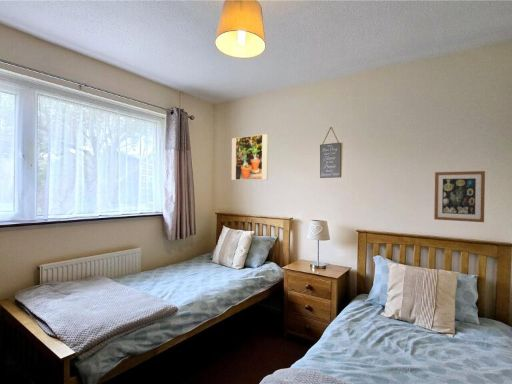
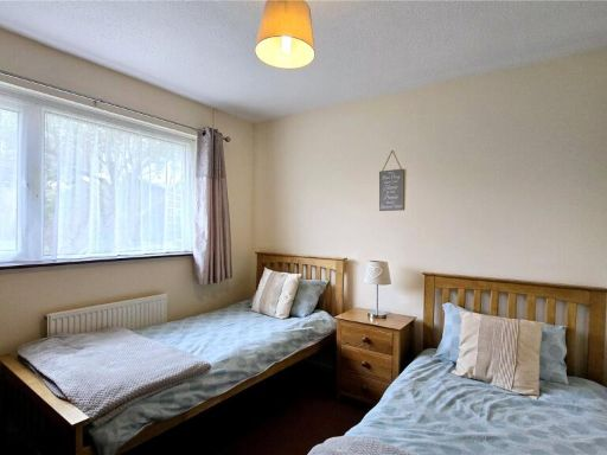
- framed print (249, 158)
- wall art (458, 196)
